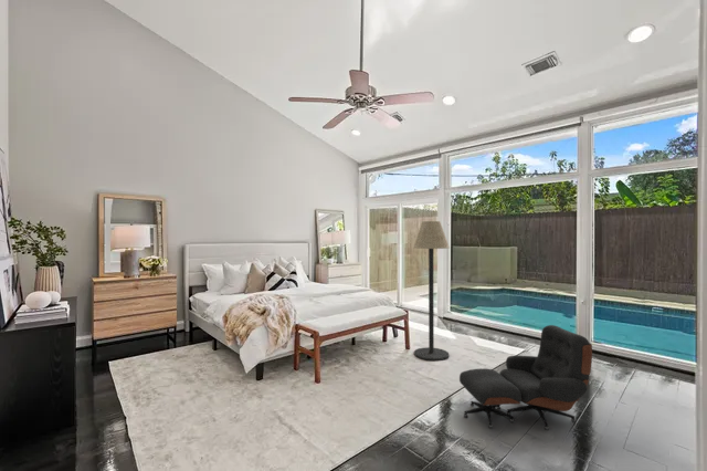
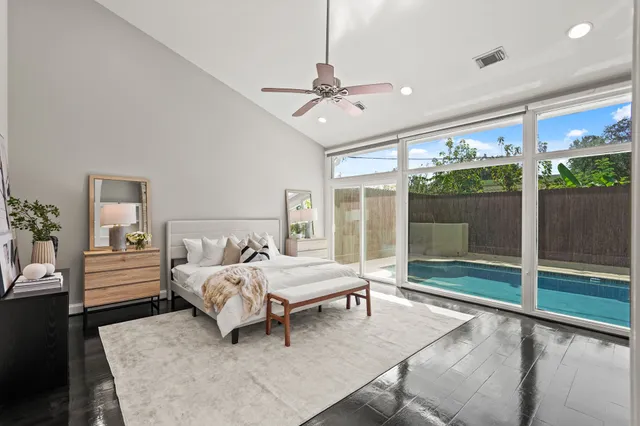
- floor lamp (431, 287)
- lounge chair (519, 371)
